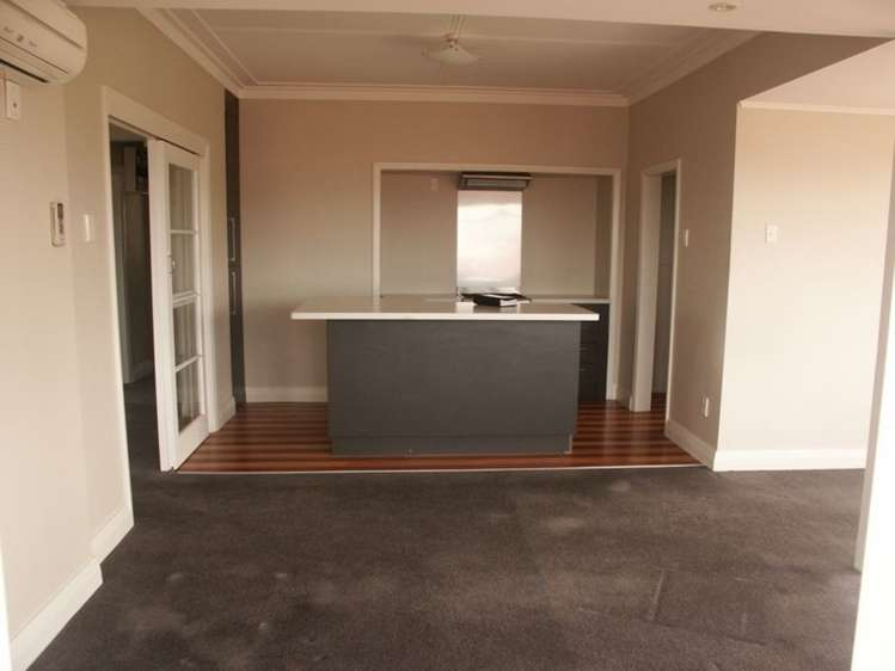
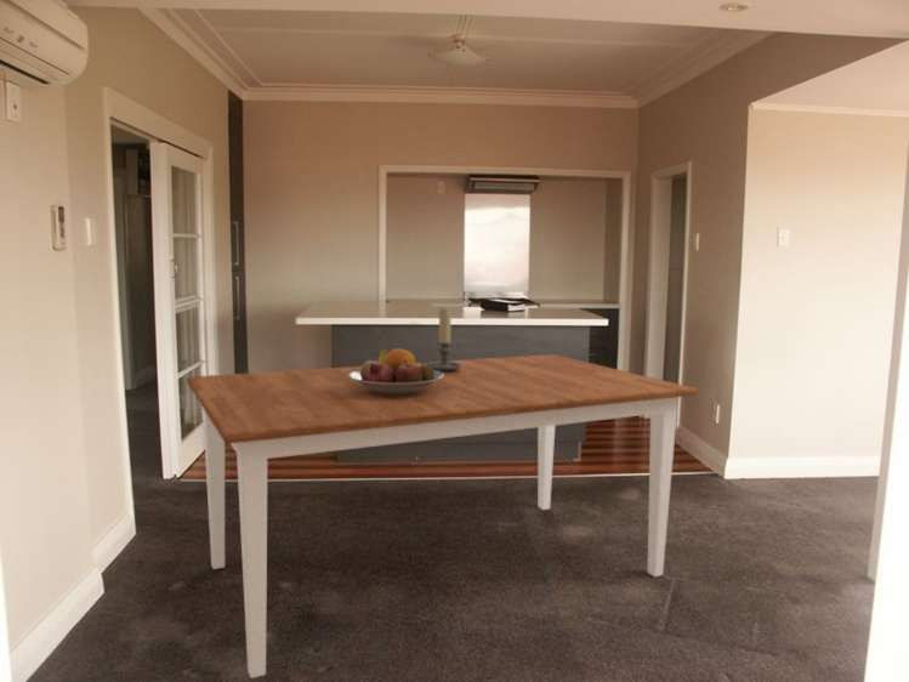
+ fruit bowl (396, 370)
+ candle holder (441, 337)
+ dining table (427, 439)
